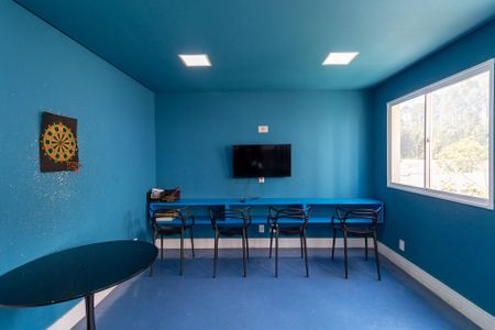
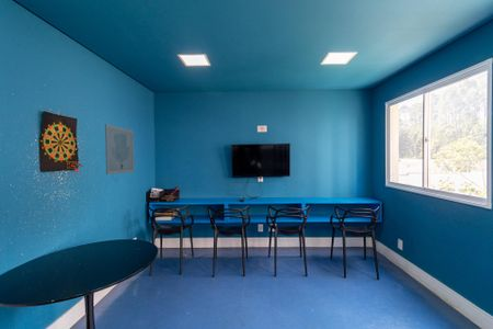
+ wall art (121, 150)
